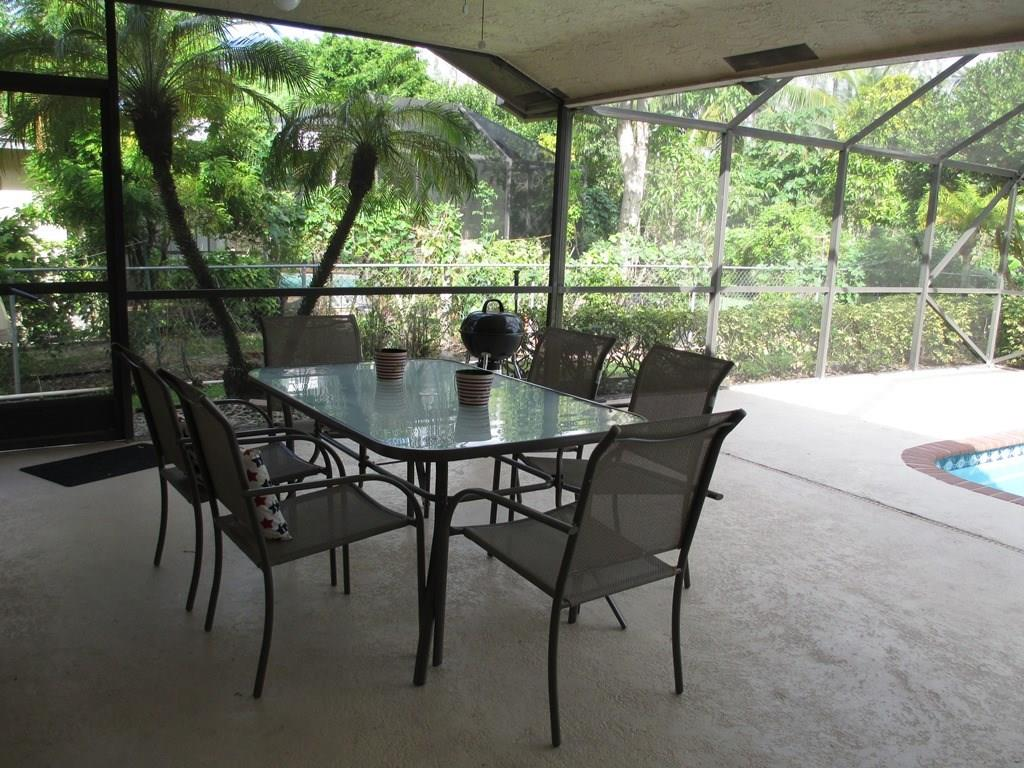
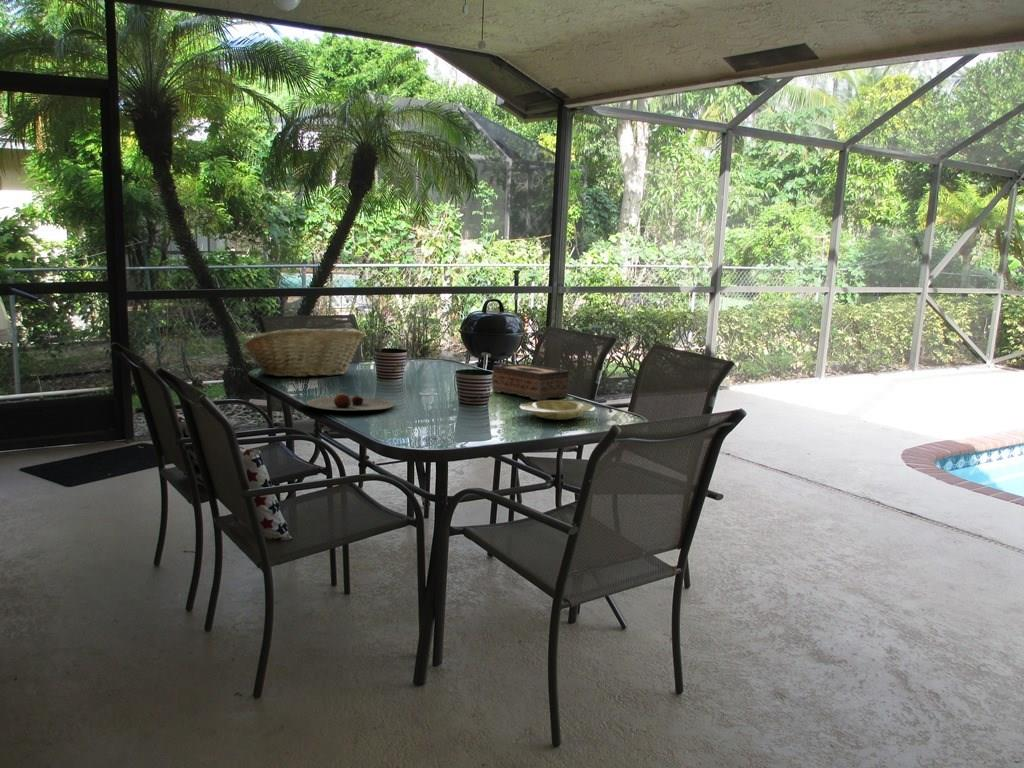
+ plate (557, 411)
+ tissue box (530, 381)
+ plate (350, 399)
+ fruit basket (305, 349)
